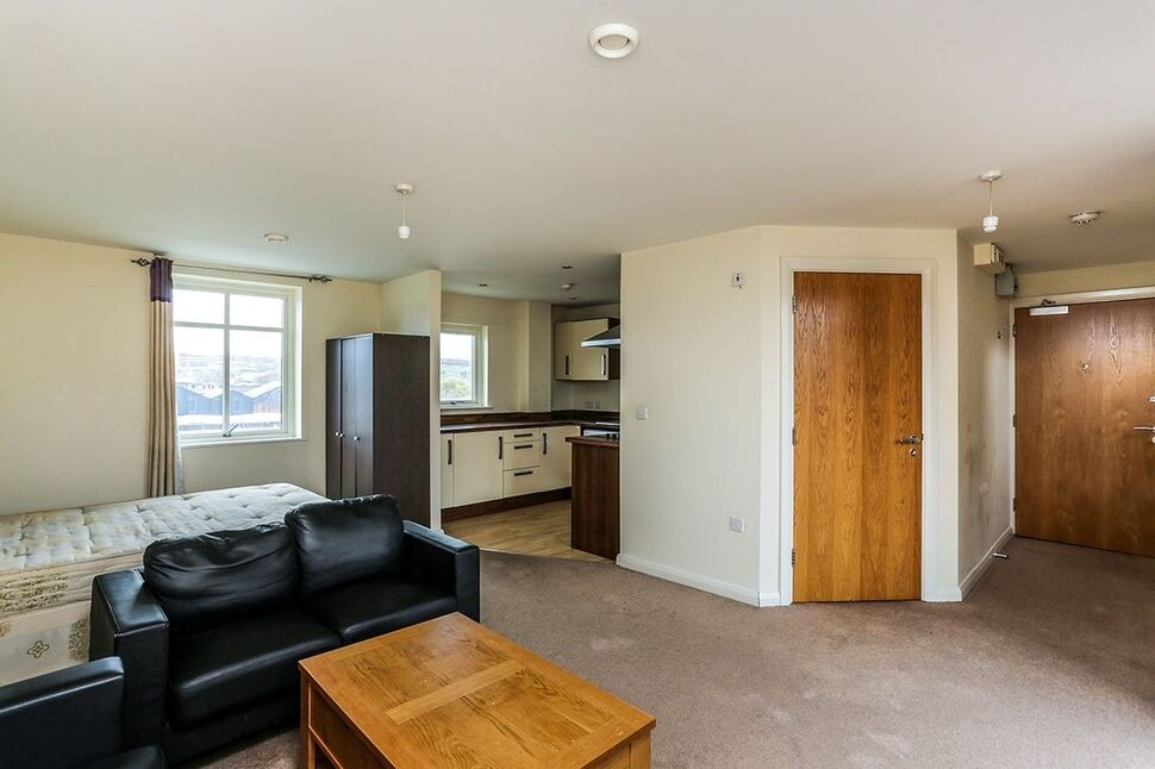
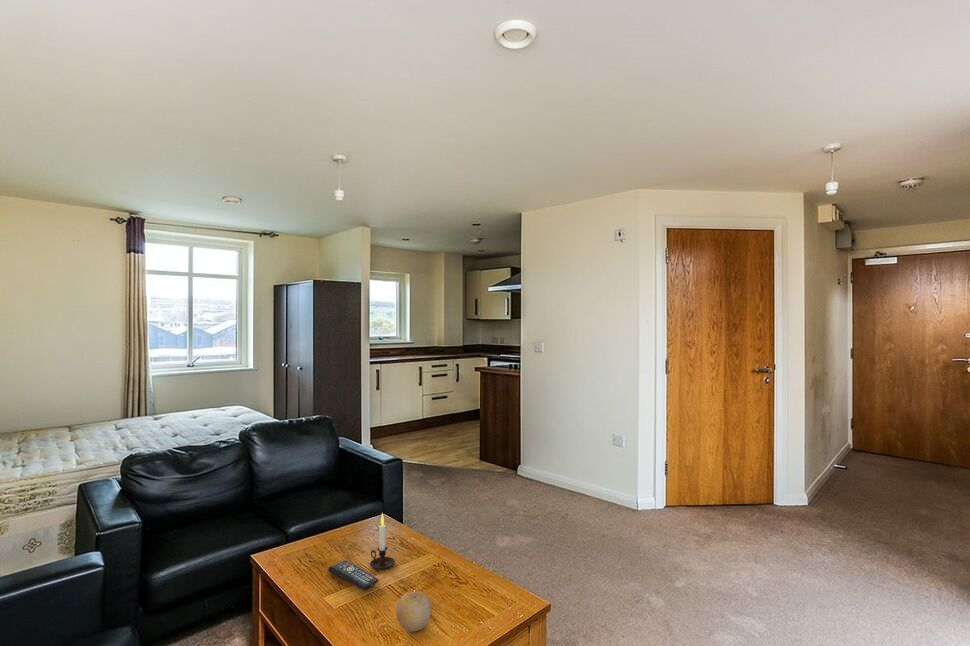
+ remote control (352, 574)
+ candle (380, 538)
+ fruit (414, 611)
